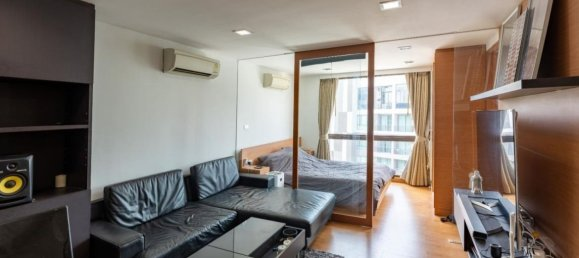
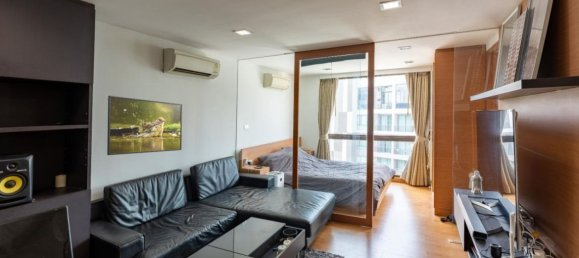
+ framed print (149, 126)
